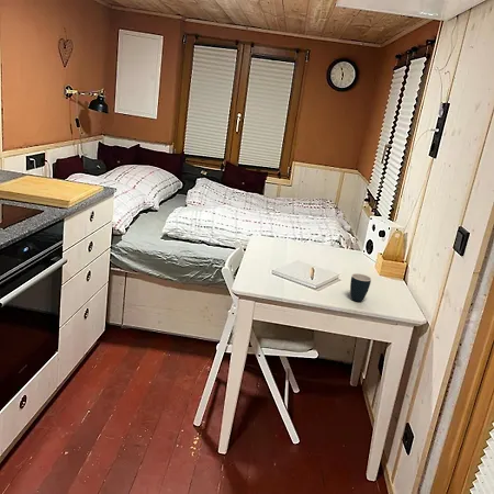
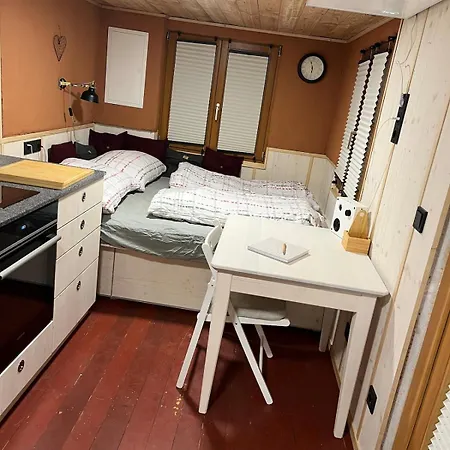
- mug (357, 287)
